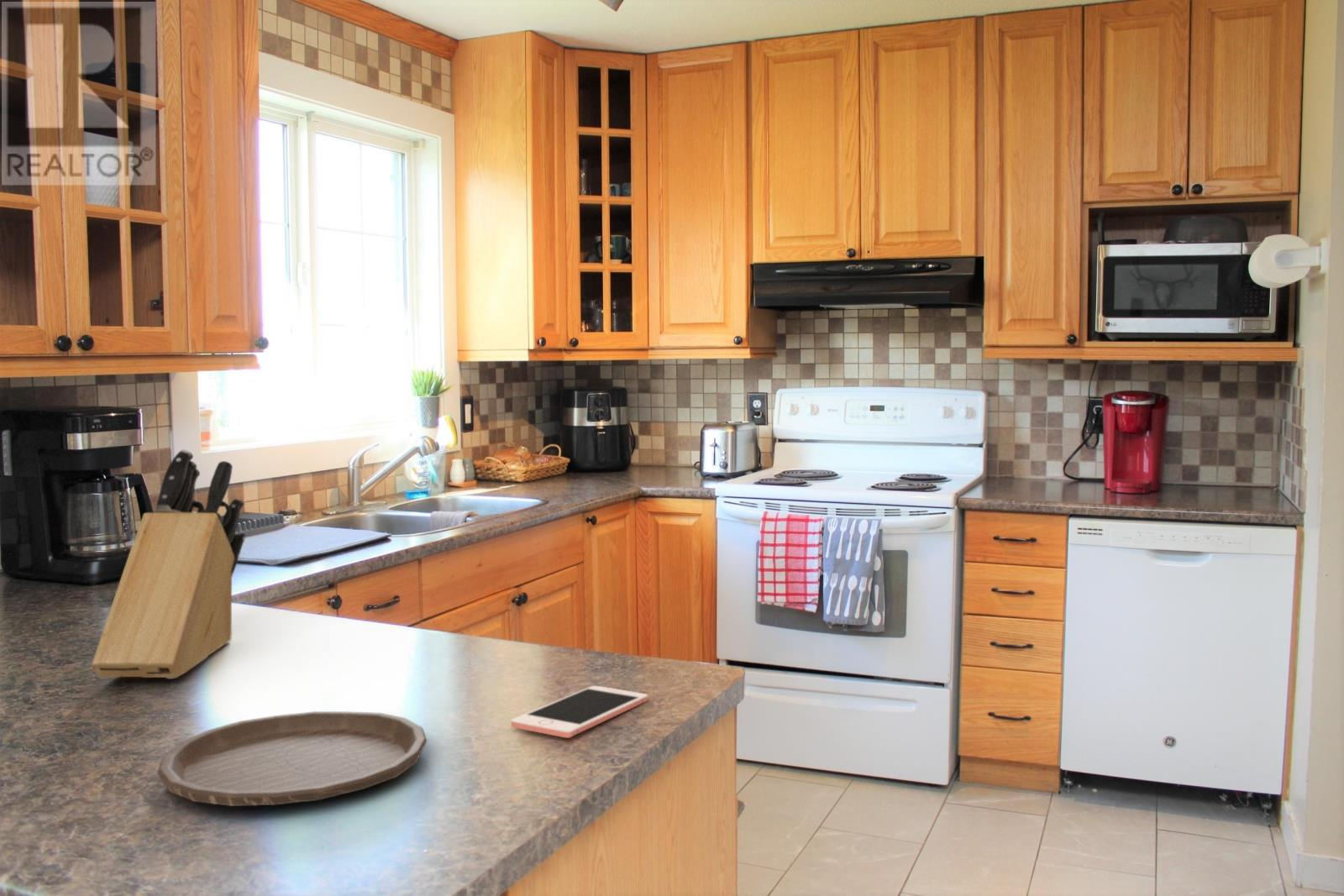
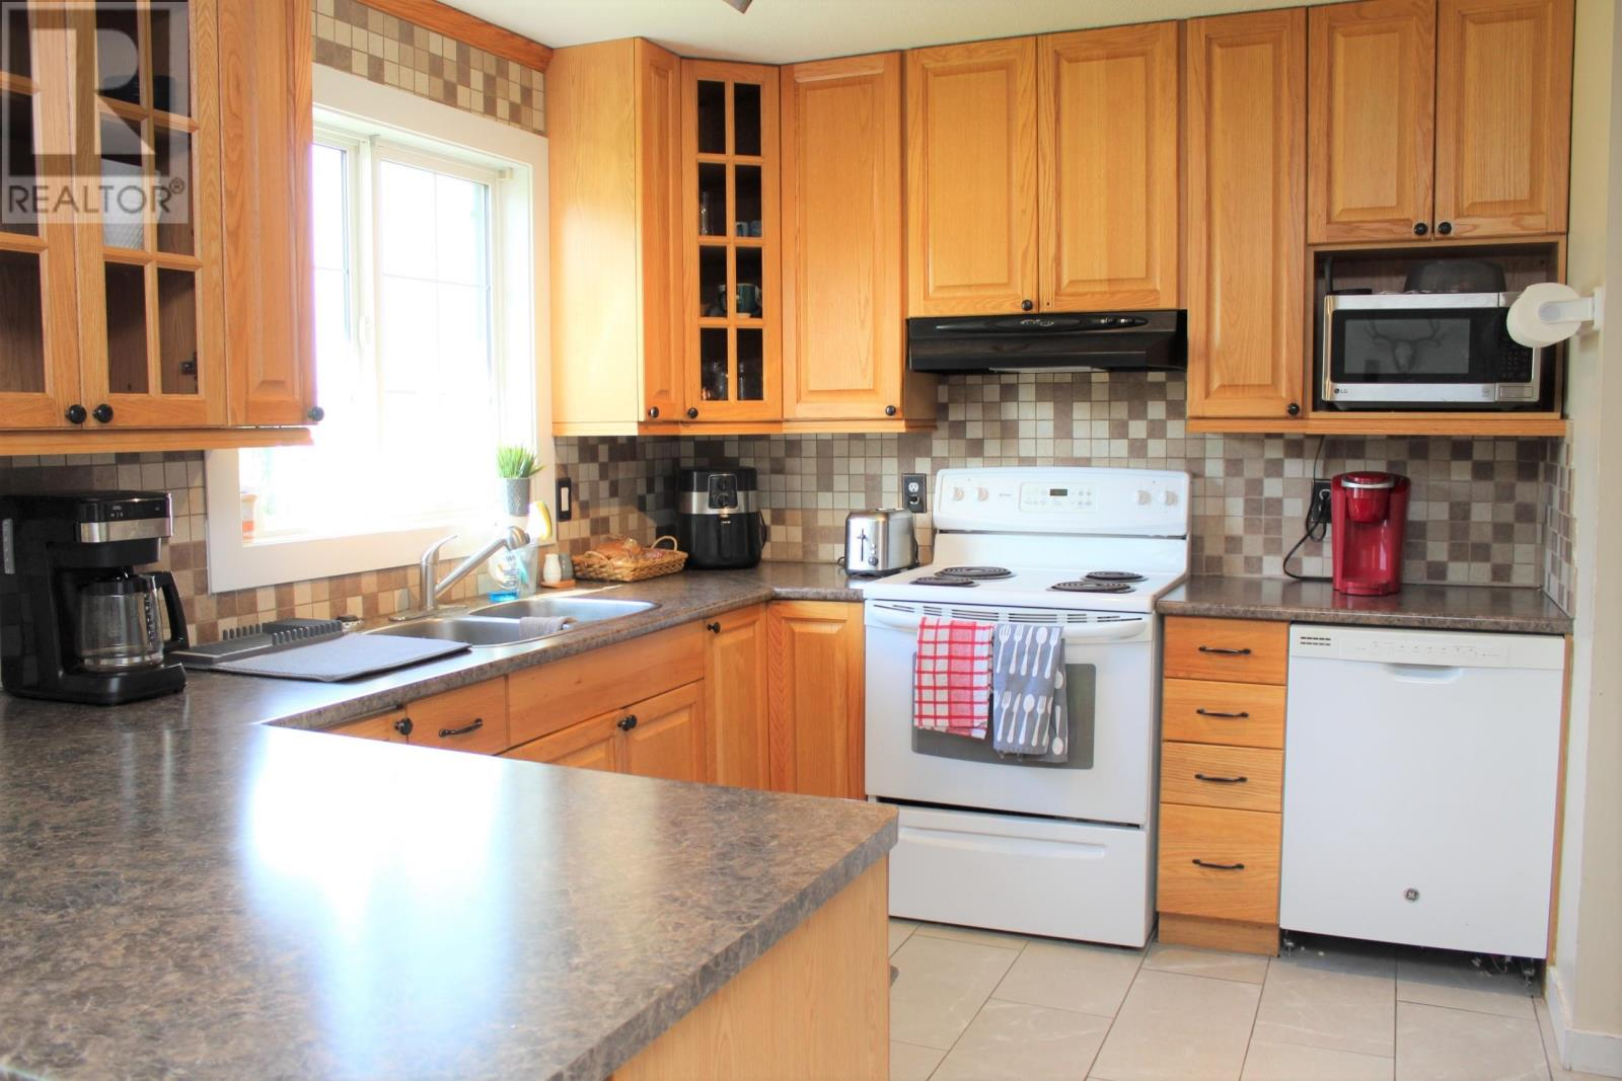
- cell phone (582, 710)
- plate (297, 757)
- knife block (177, 554)
